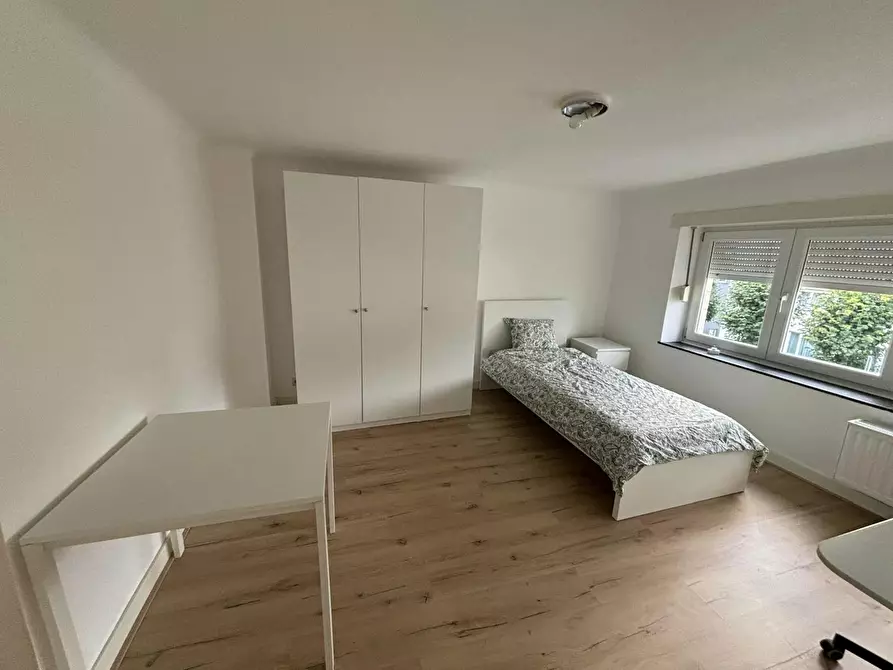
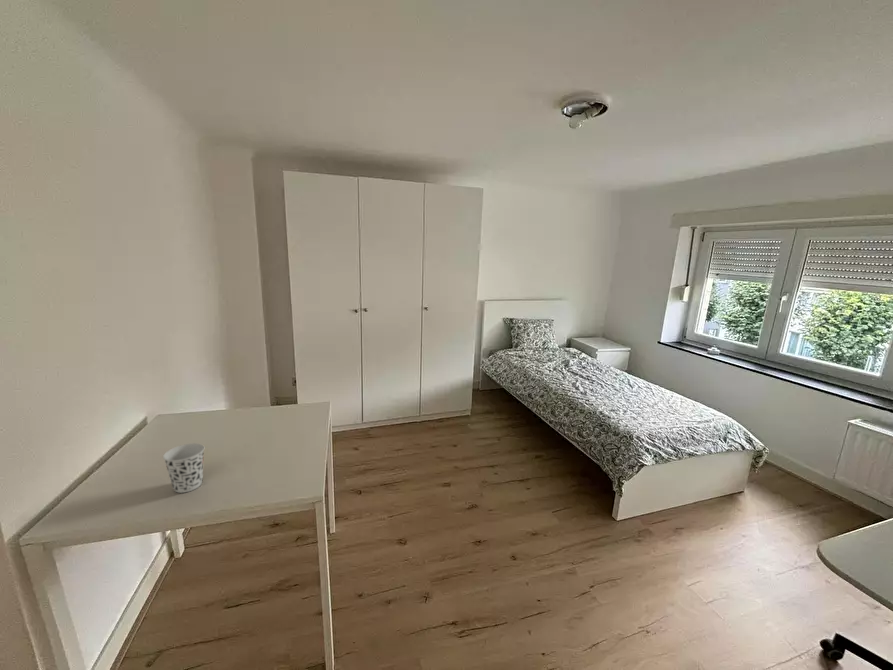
+ cup (186, 468)
